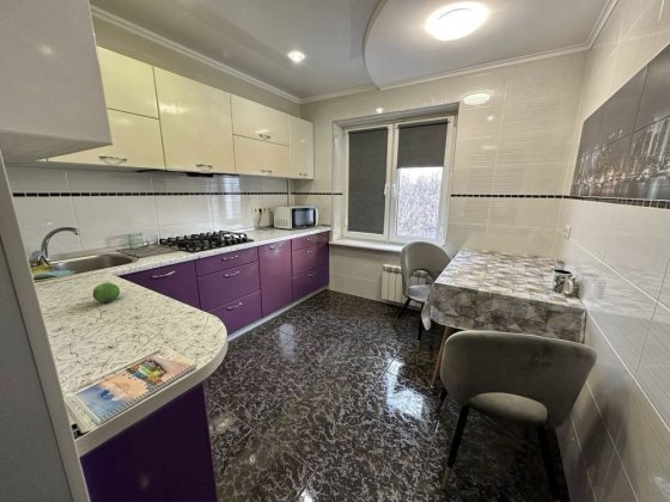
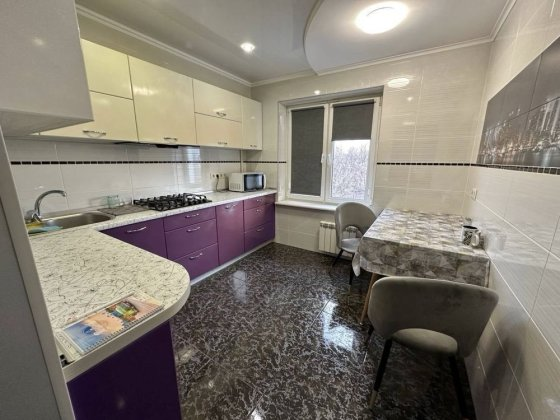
- fruit (106, 292)
